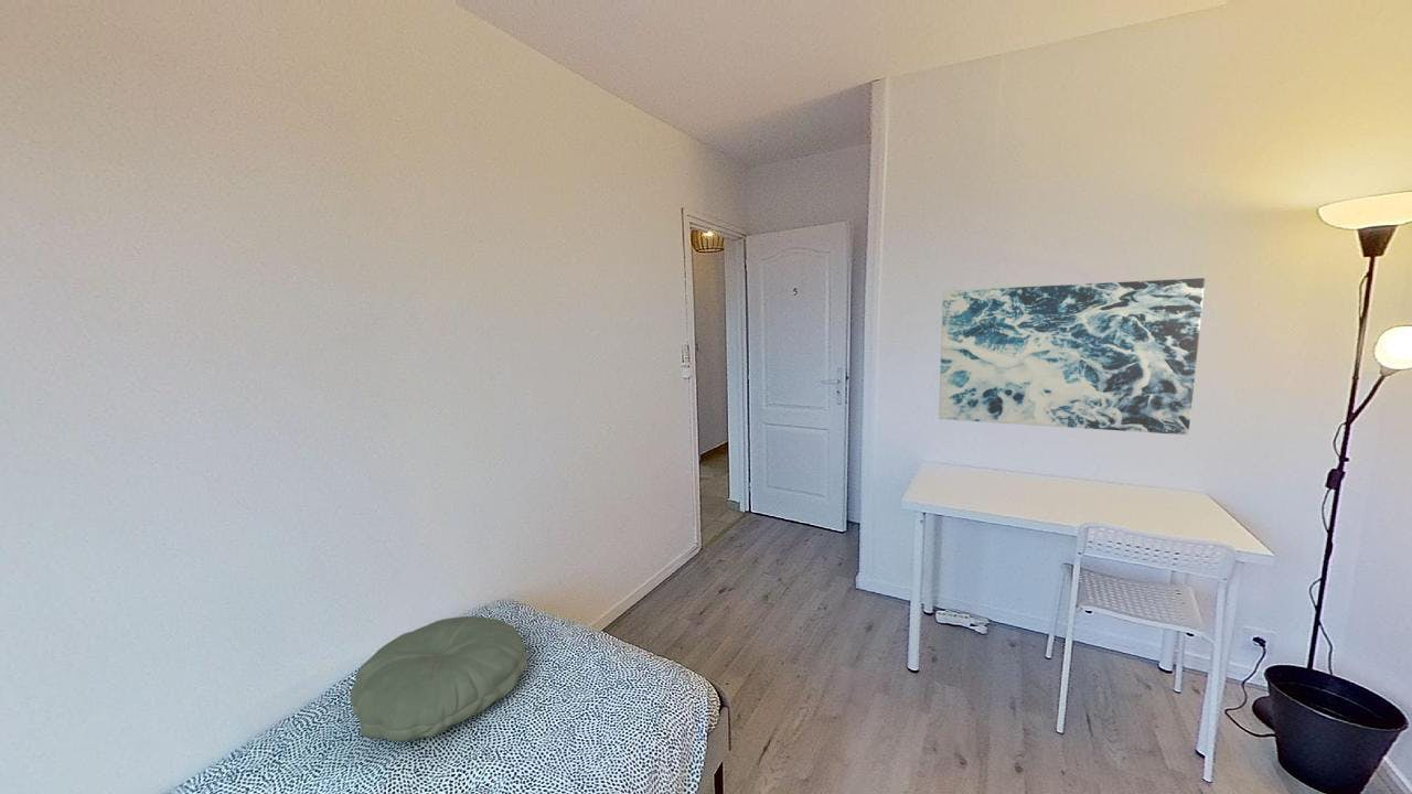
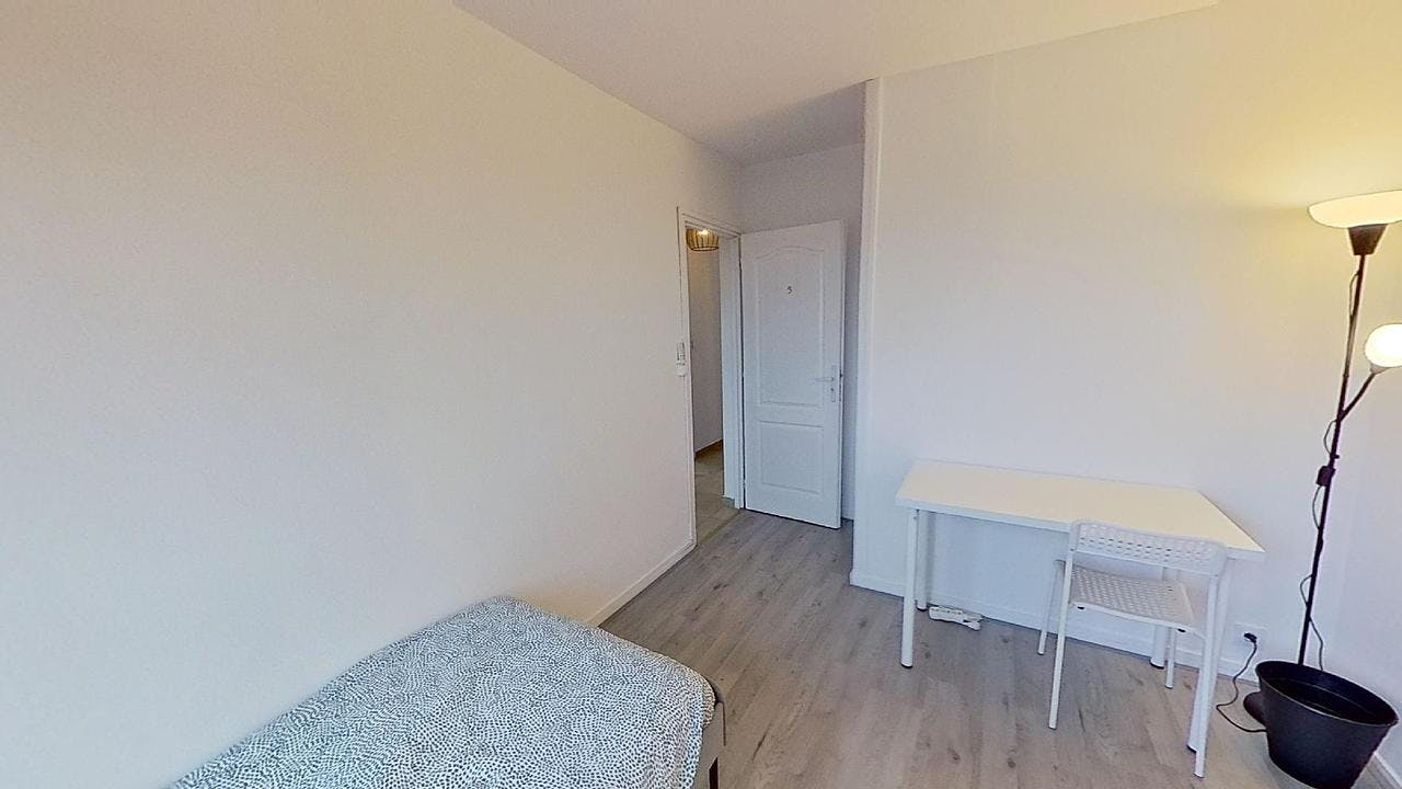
- wall art (1055, 356)
- pillow (440, 668)
